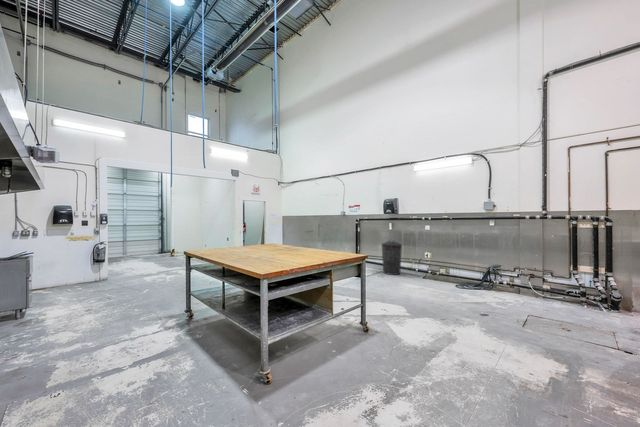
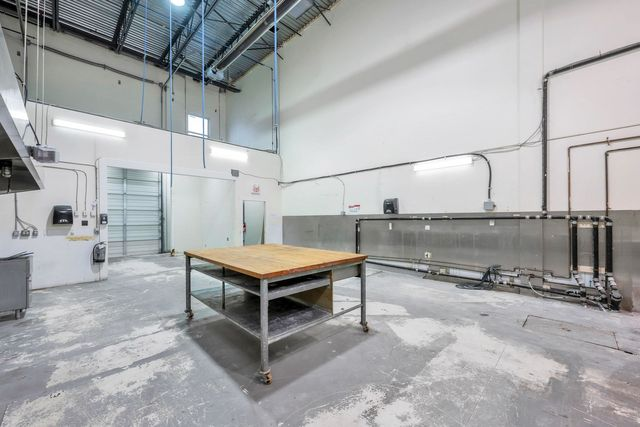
- trash can (391, 256)
